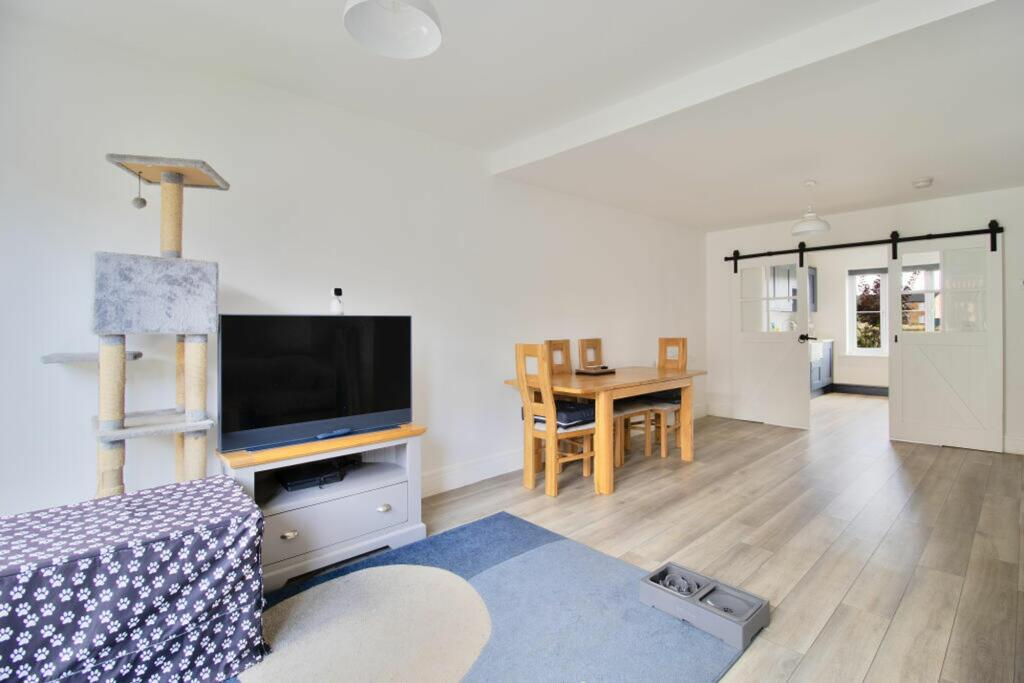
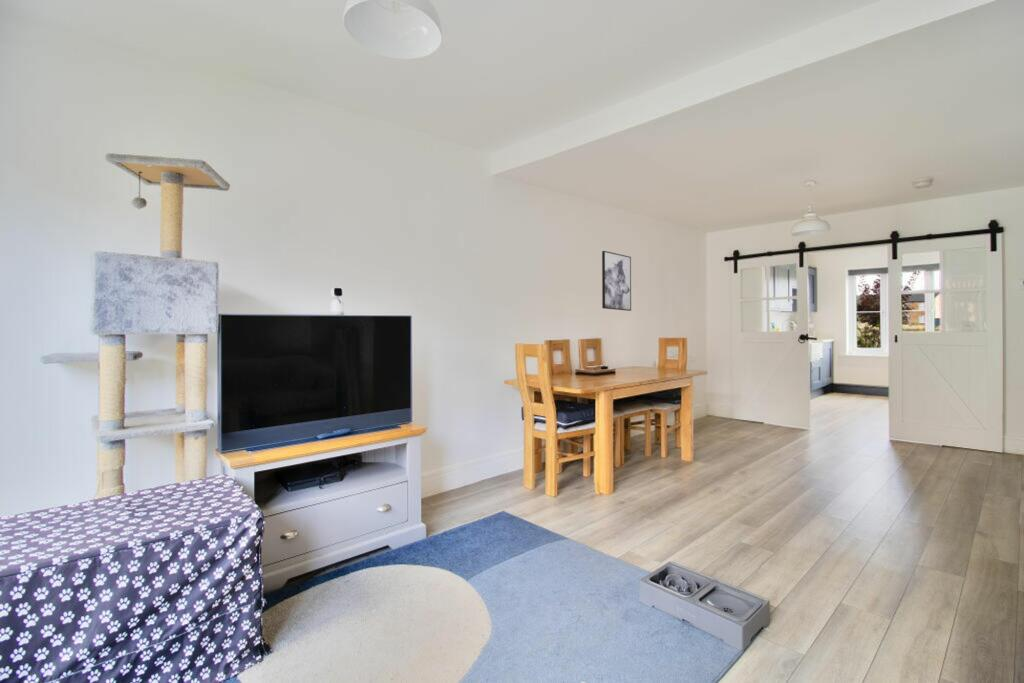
+ wall art (617, 281)
